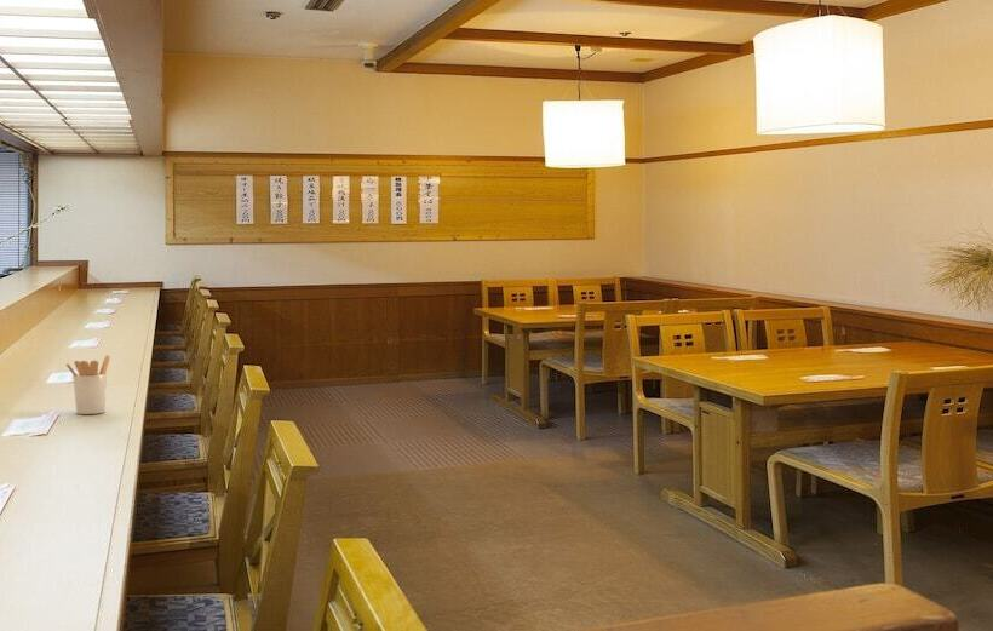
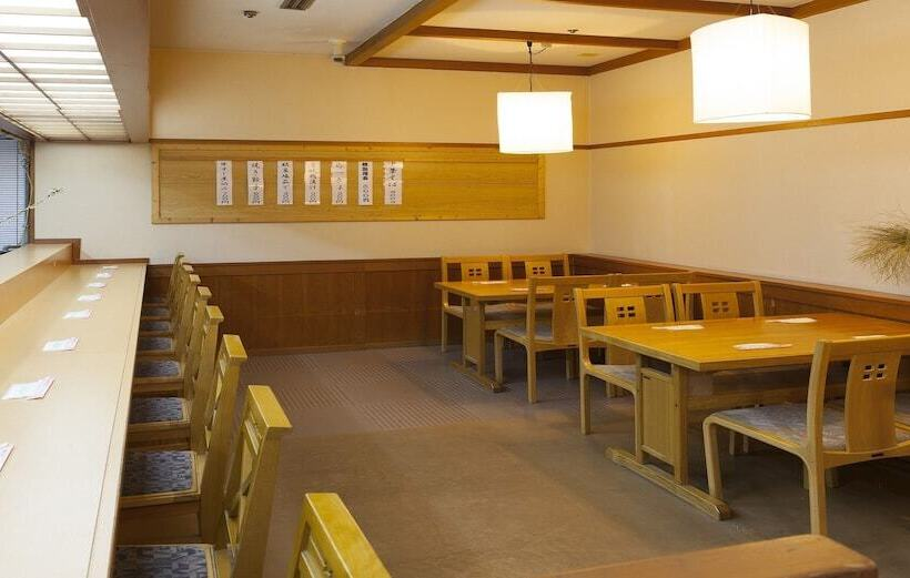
- utensil holder (88, 384)
